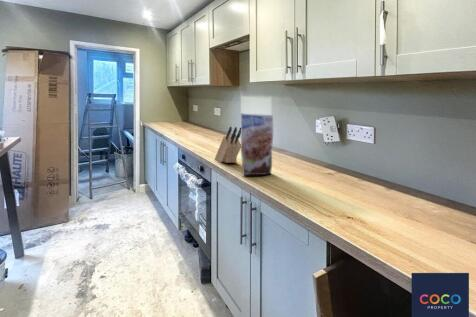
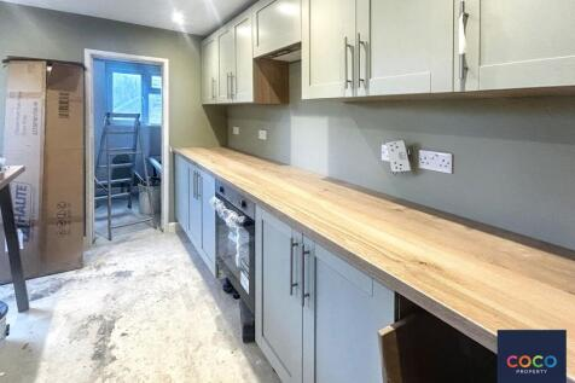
- knife block (228, 144)
- granola pouch (257, 144)
